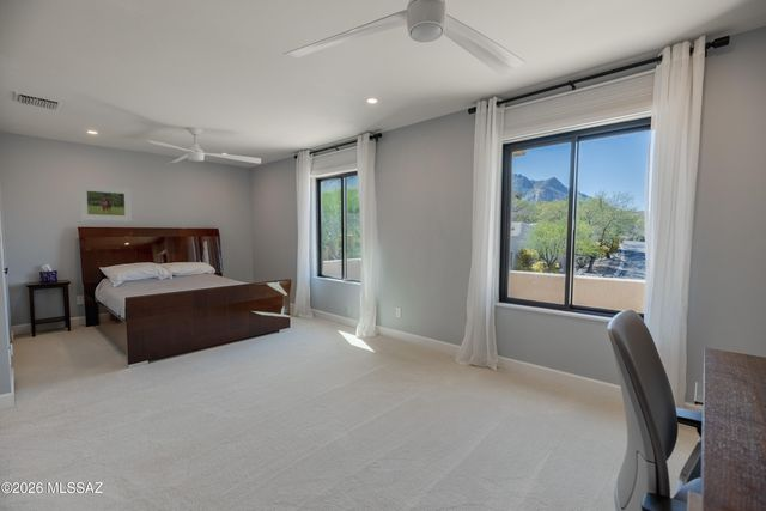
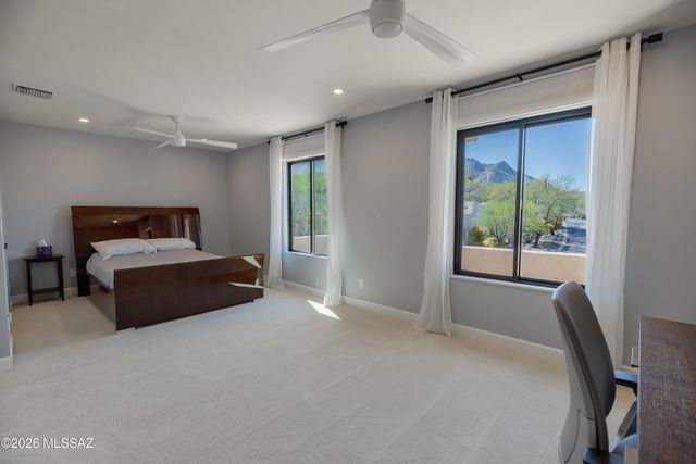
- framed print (105, 203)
